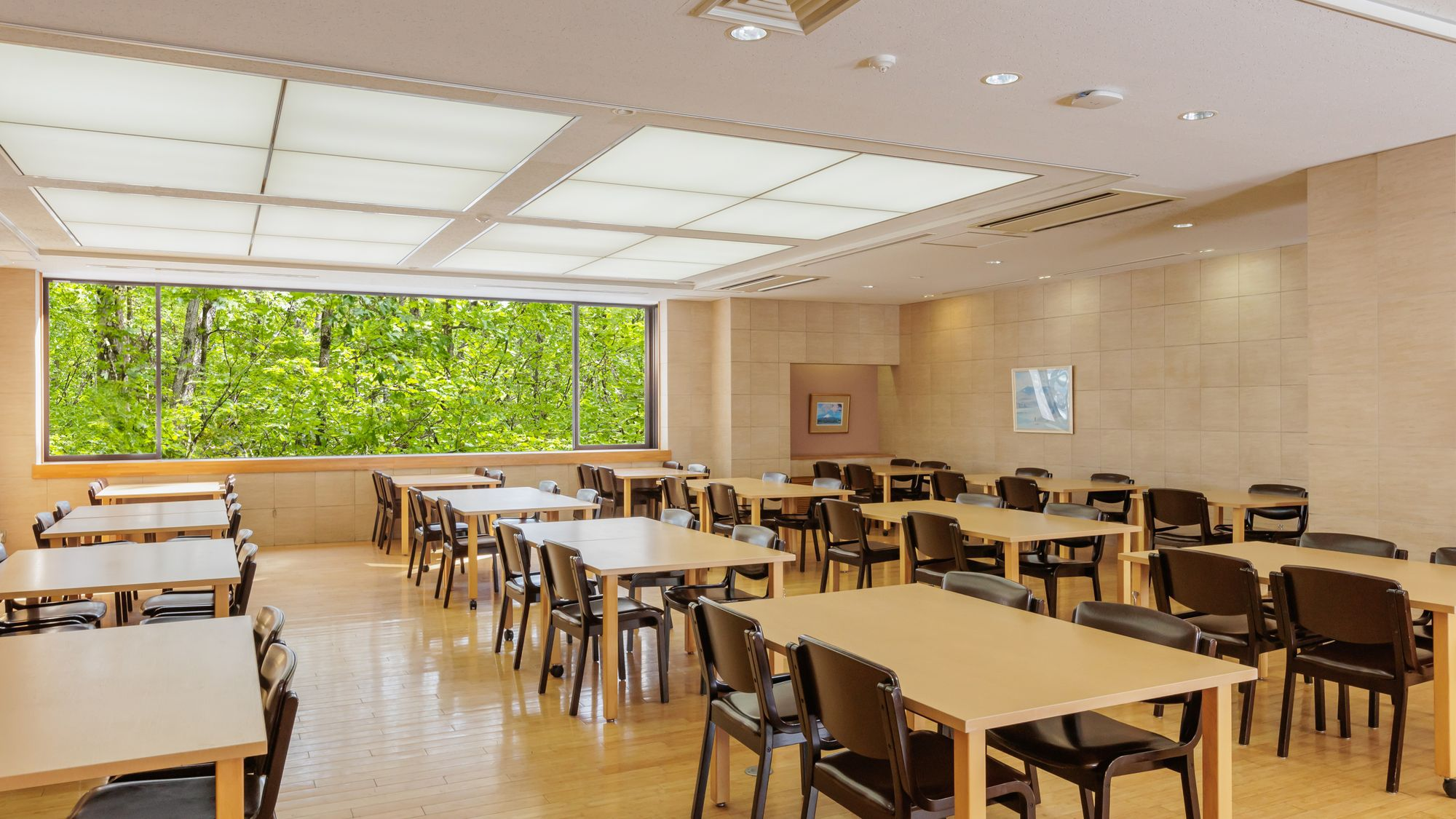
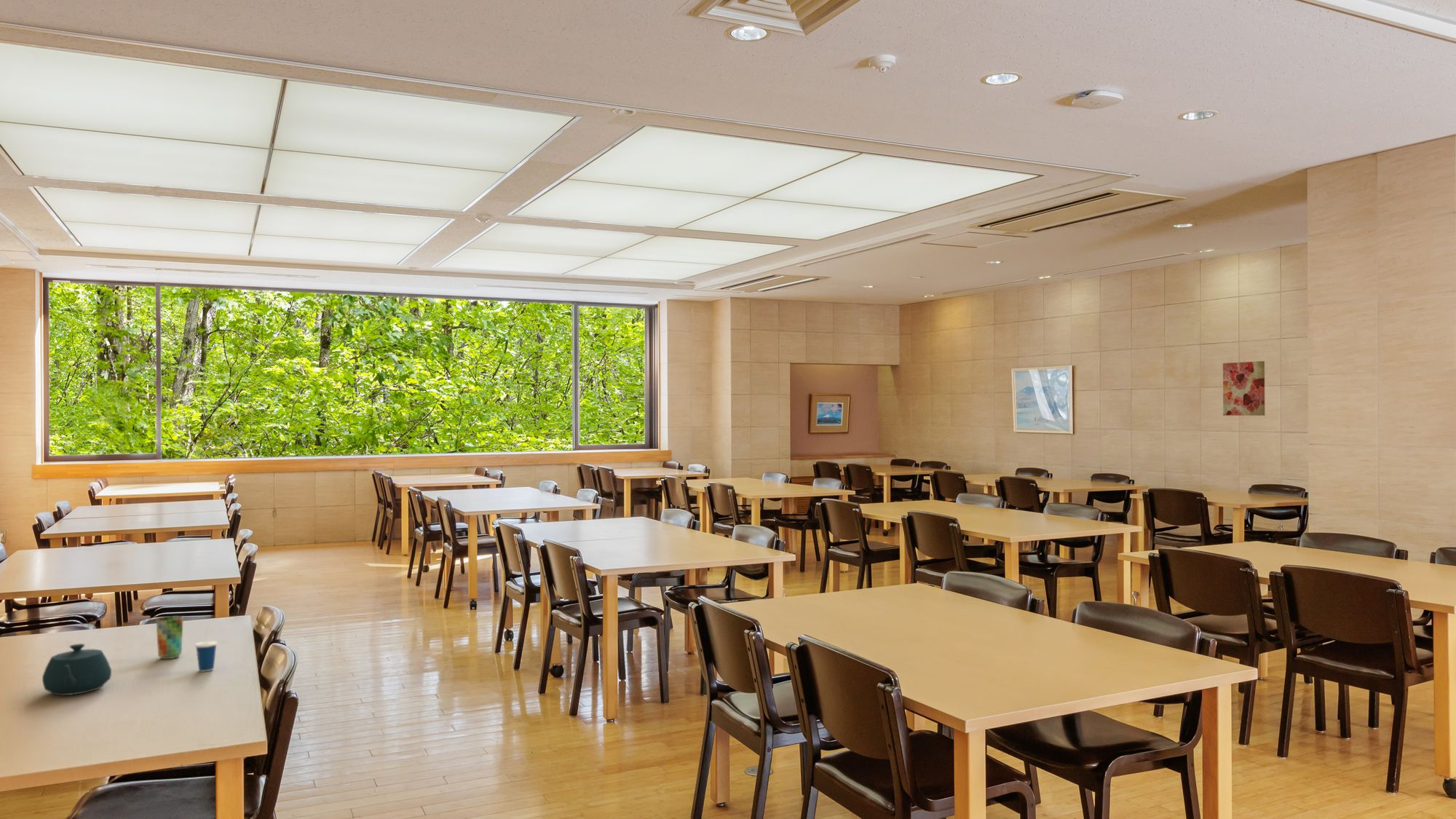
+ cup (170, 637)
+ wall art (1243, 389)
+ teapot (76, 668)
+ cup (206, 649)
